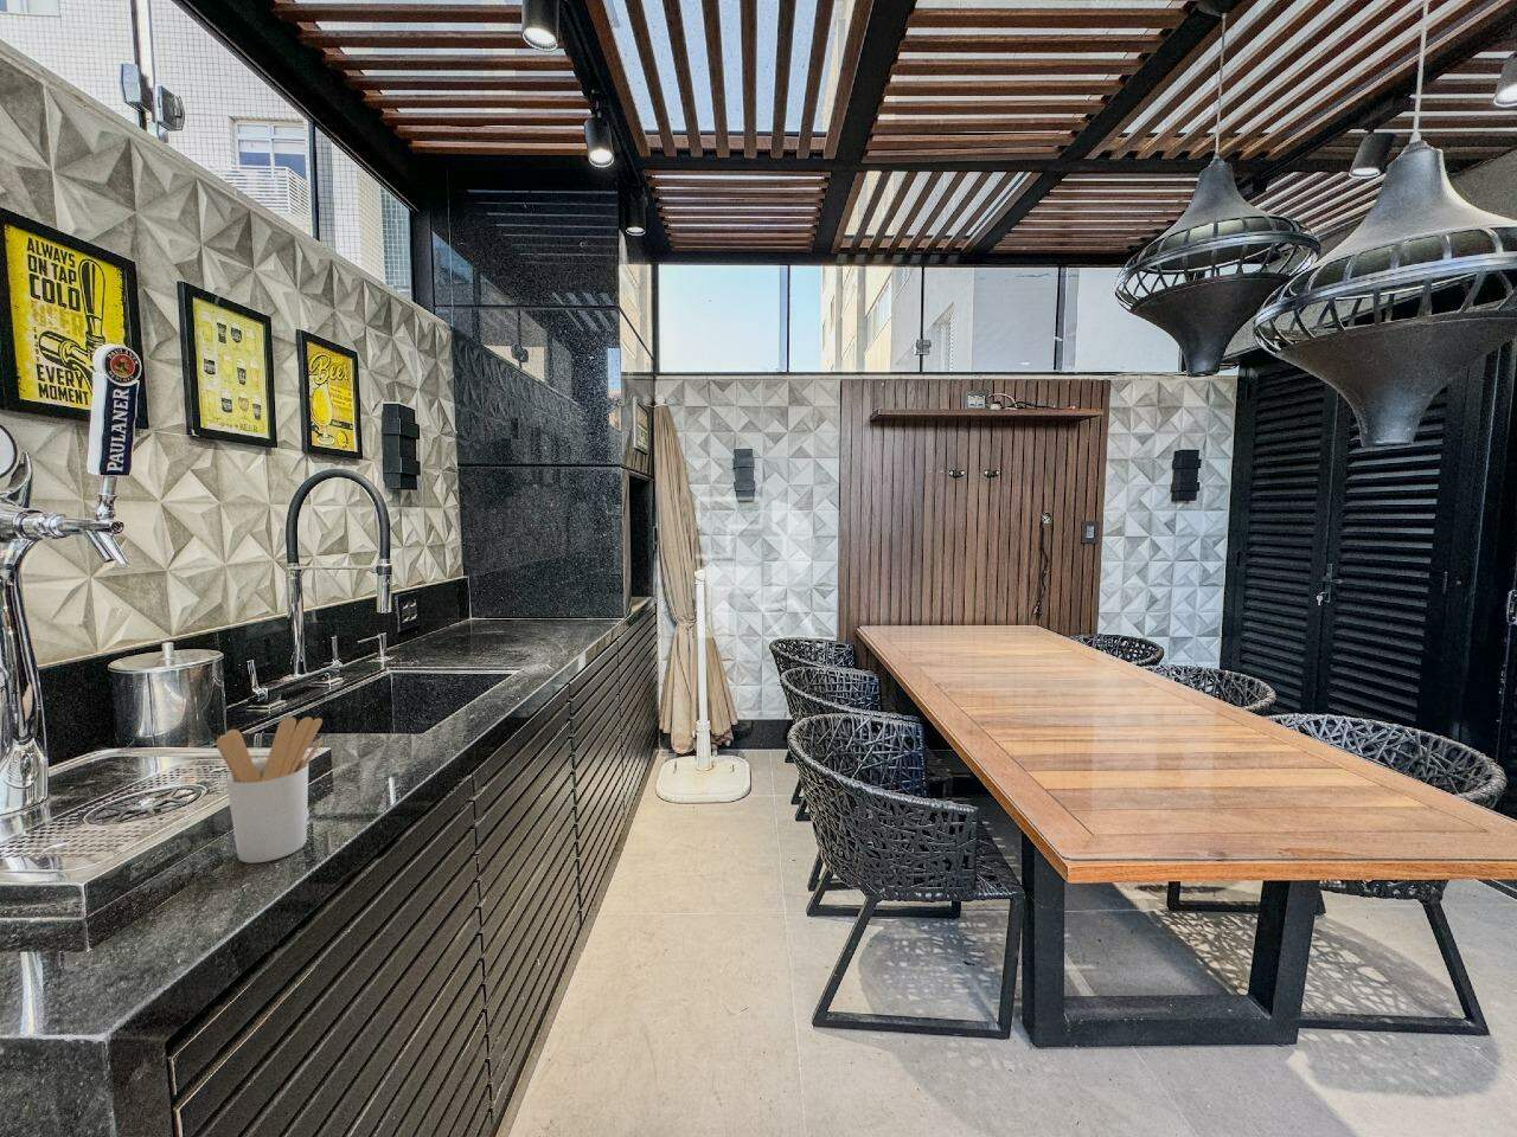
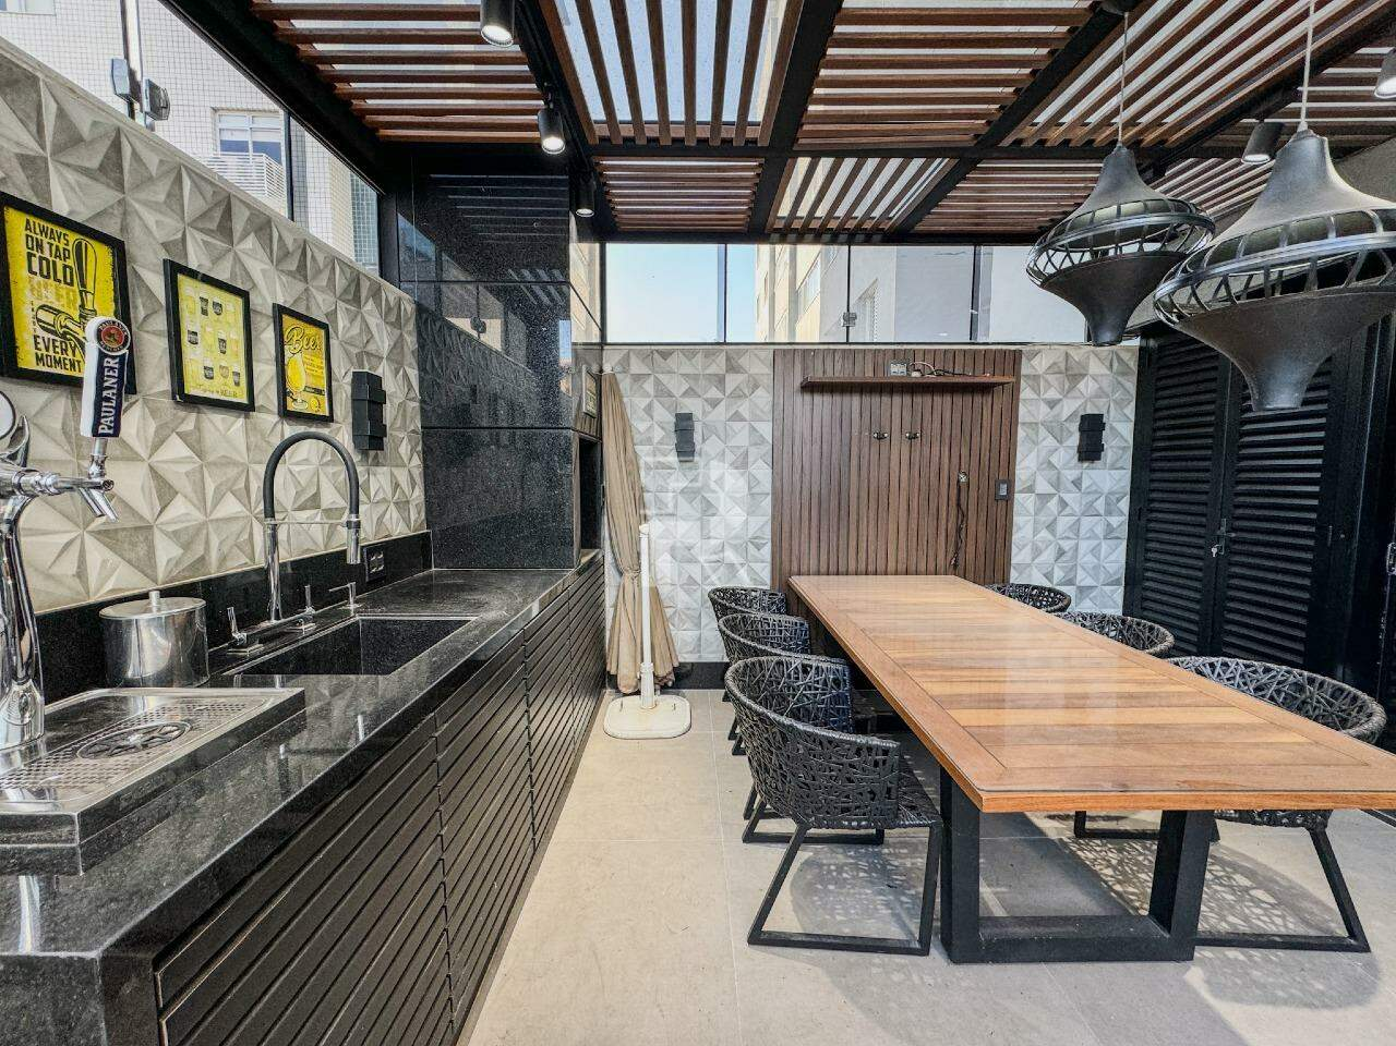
- utensil holder (280, 782)
